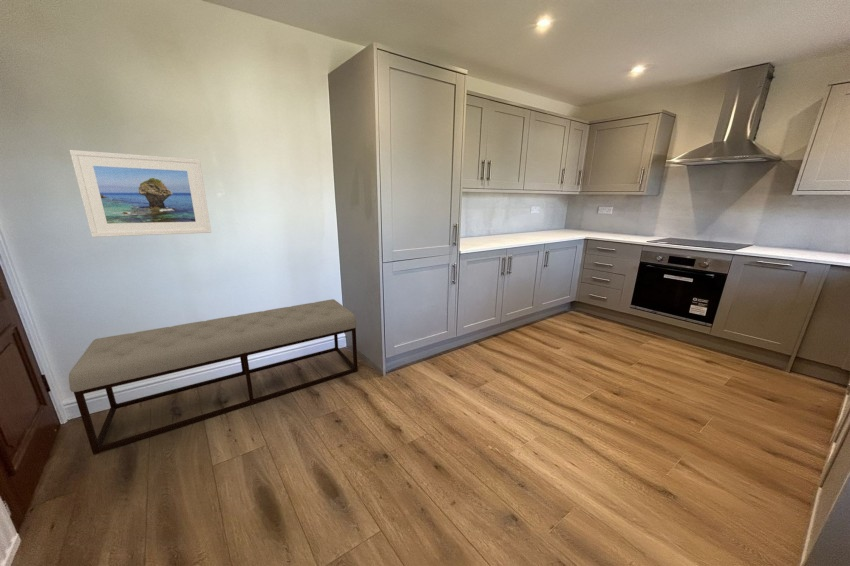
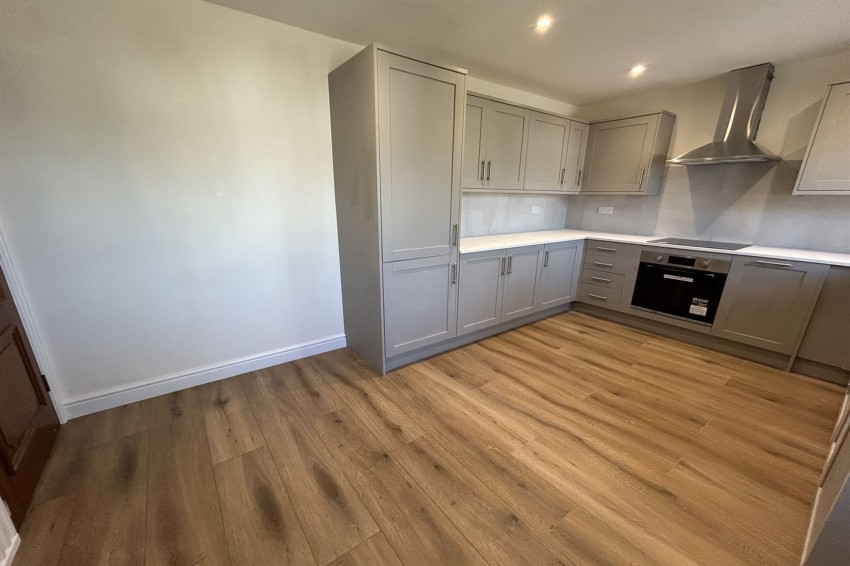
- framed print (148, 196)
- bench (243, 356)
